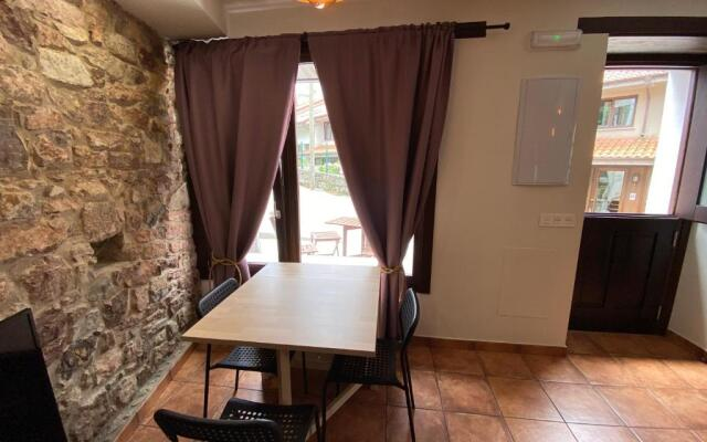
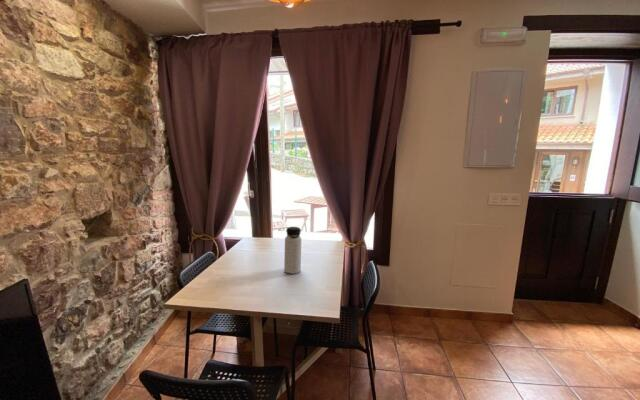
+ water bottle (292, 249)
